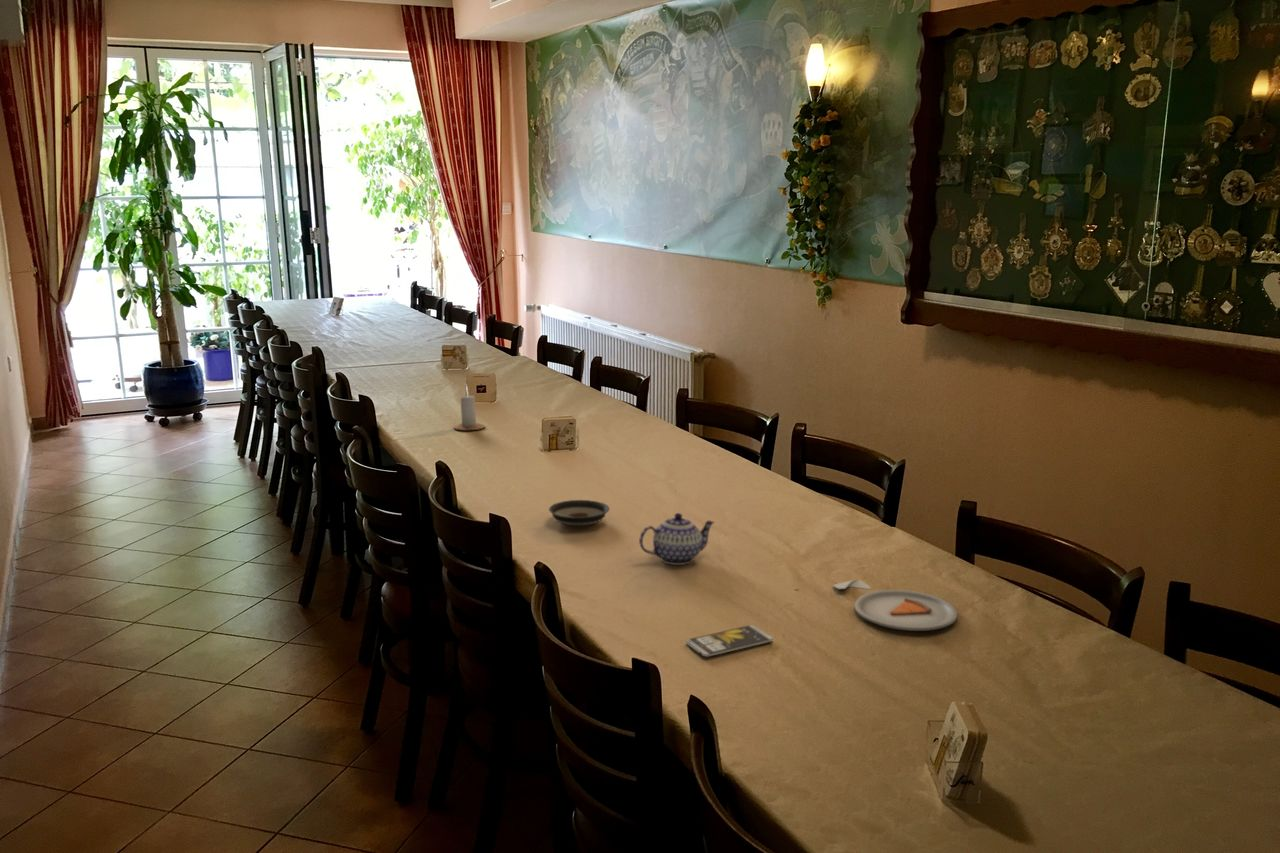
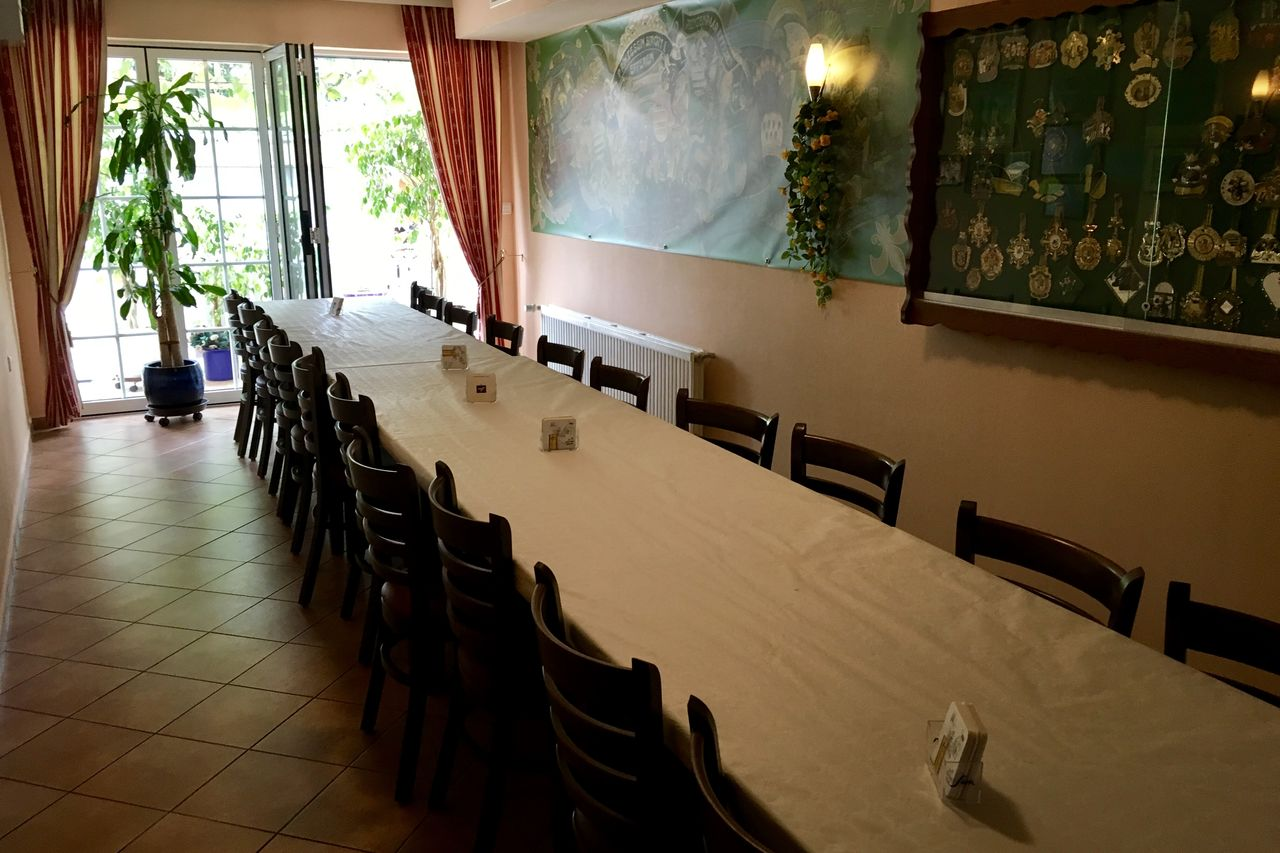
- teapot (677, 536)
- dinner plate (891, 602)
- candle (468, 405)
- saucer (579, 515)
- smartphone (729, 640)
